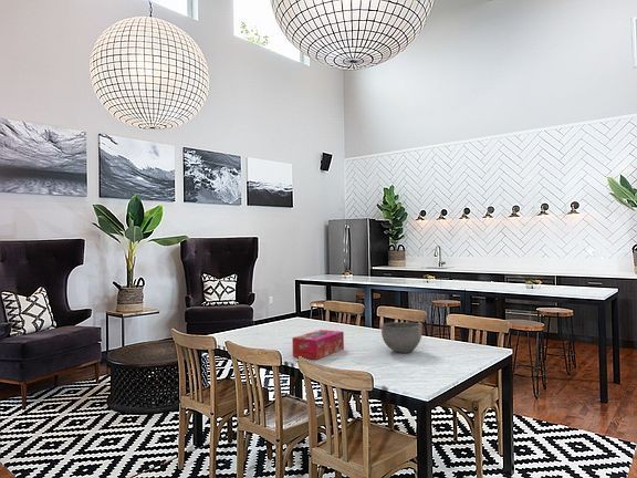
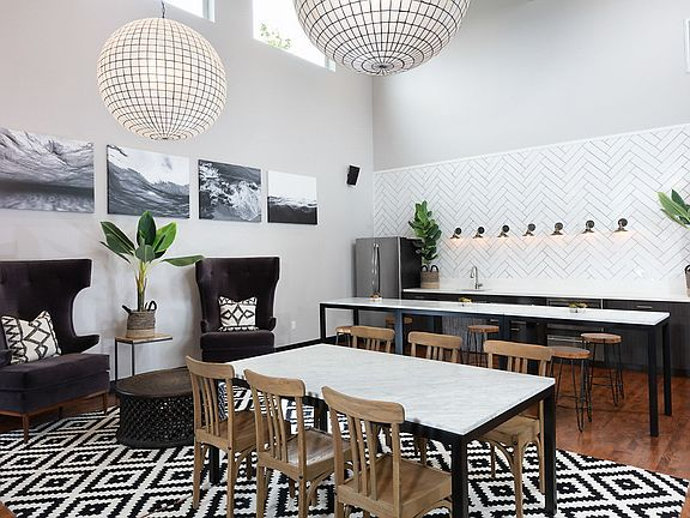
- tissue box (318, 343)
- bowl (401, 337)
